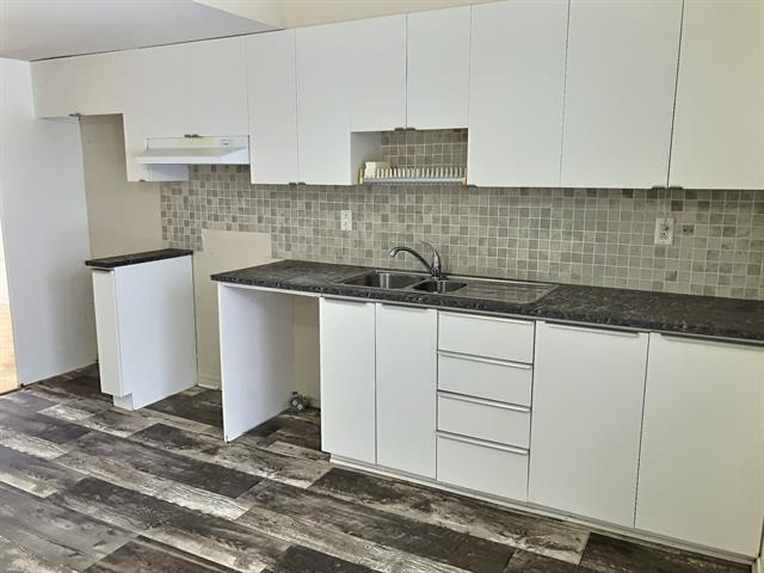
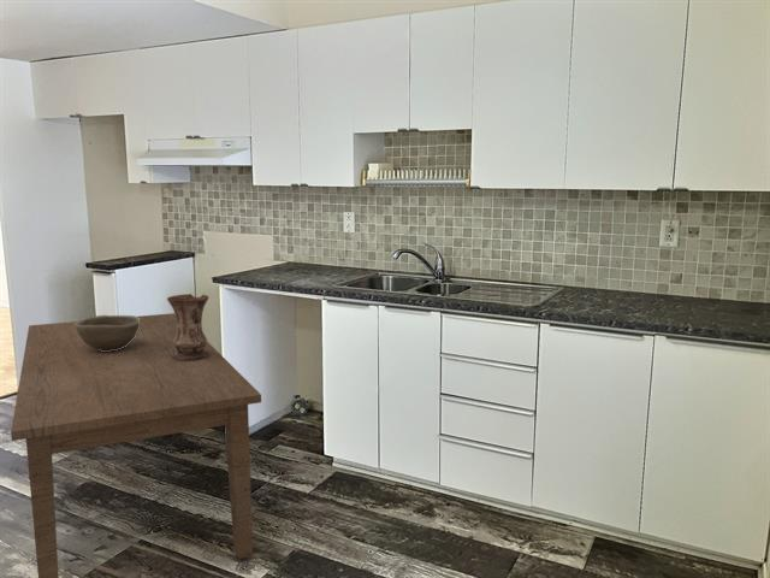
+ vase (189, 326)
+ dining table (125, 420)
+ bowl (108, 332)
